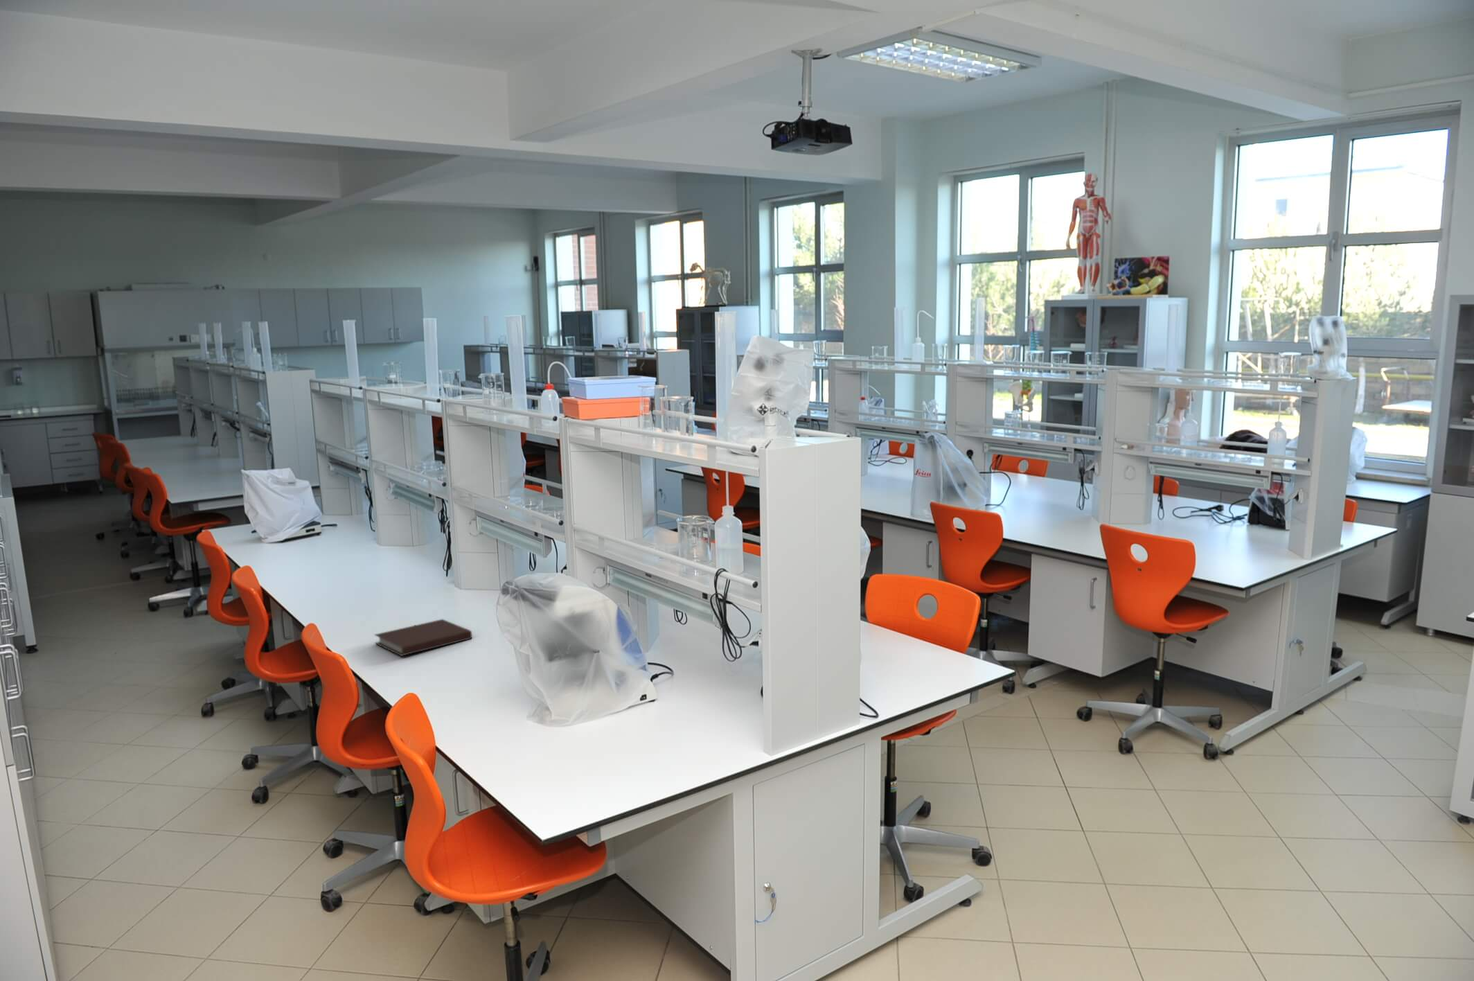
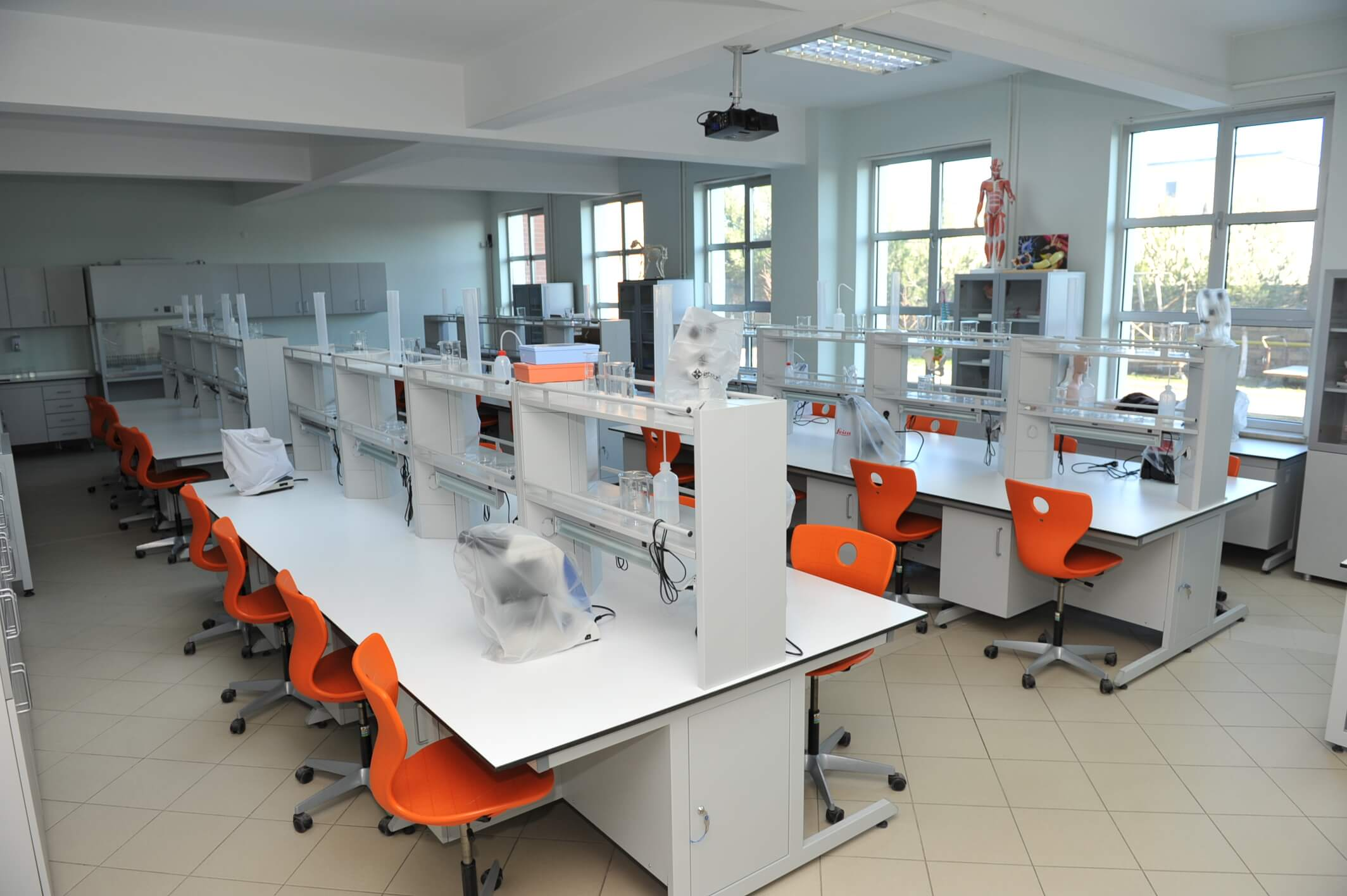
- notebook (423, 637)
